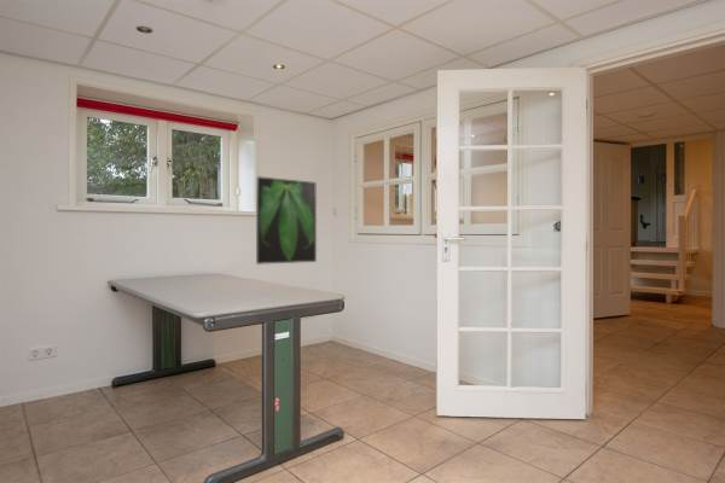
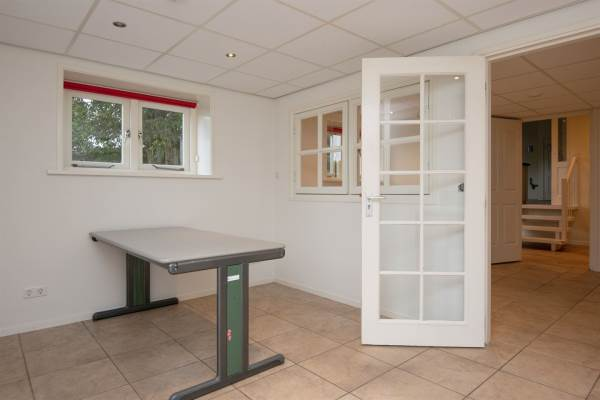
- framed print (286, 221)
